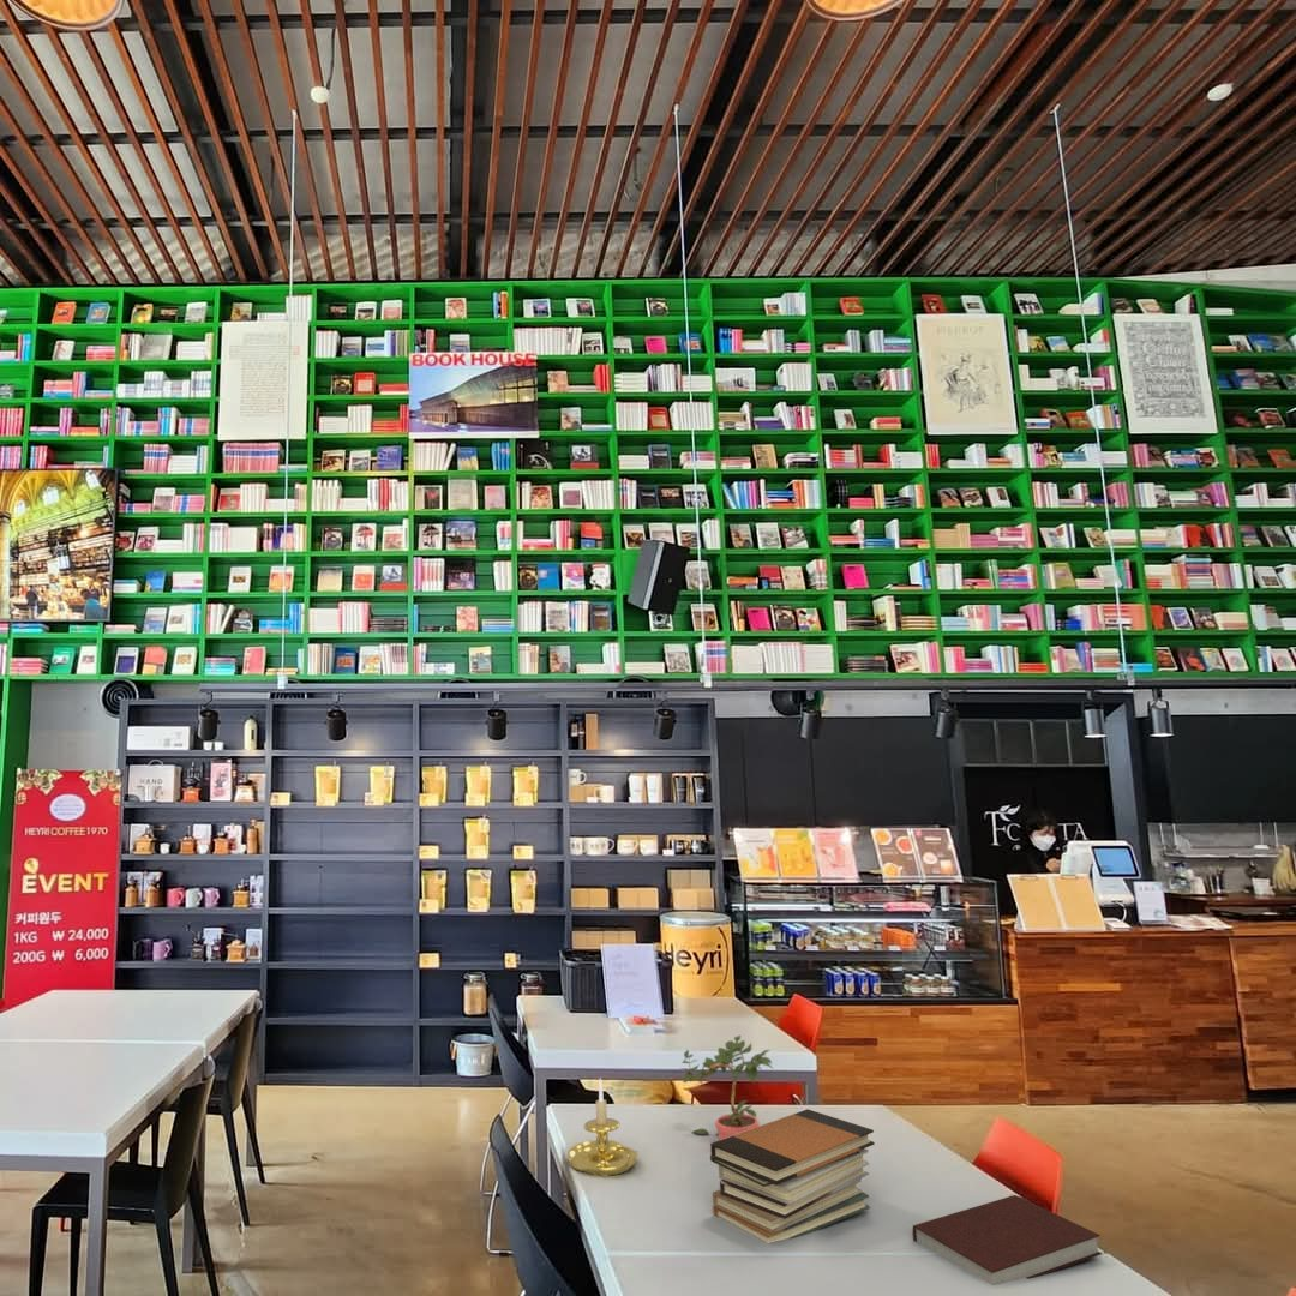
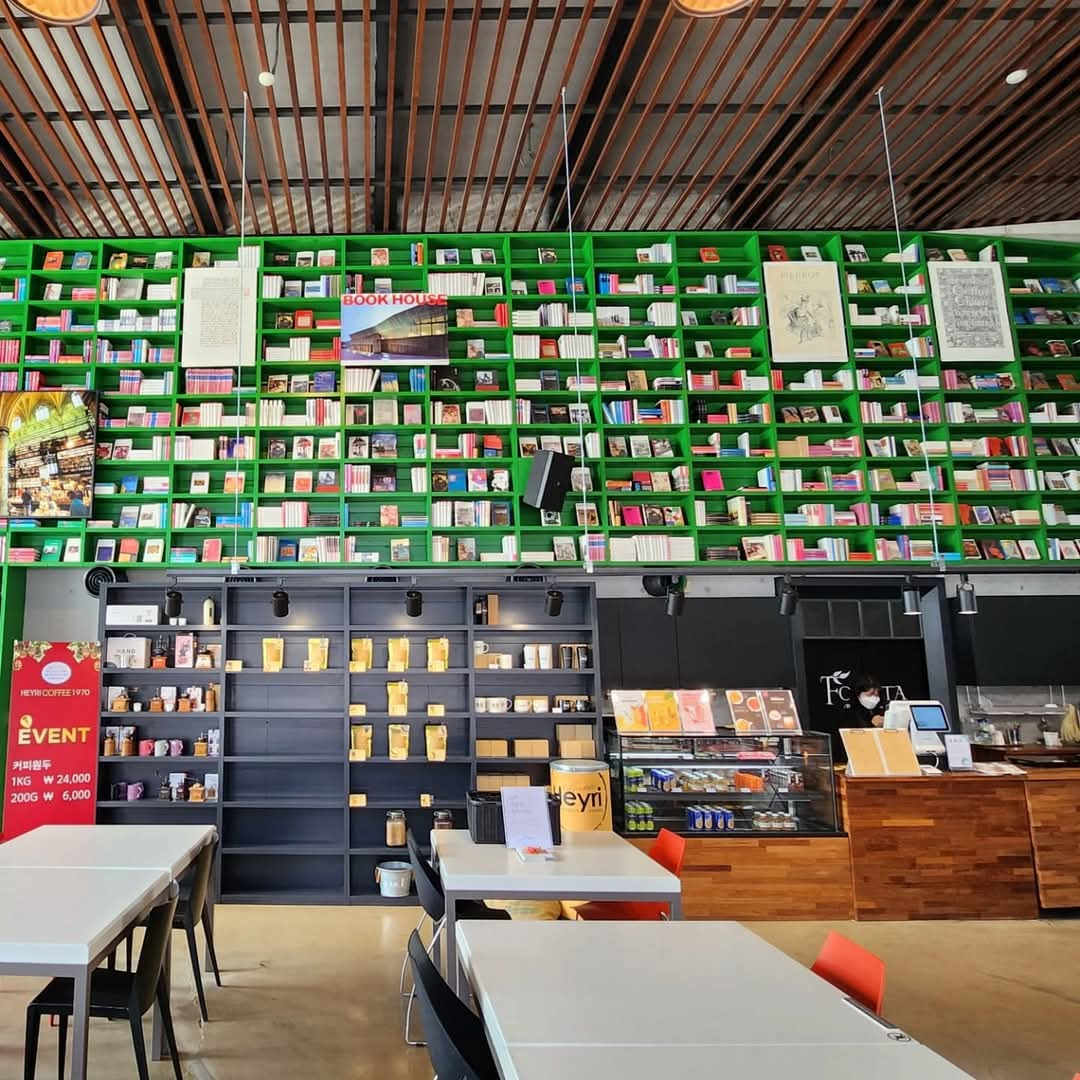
- notebook (1004, 1238)
- potted plant (732, 1086)
- book stack (793, 1174)
- candle holder (605, 1122)
